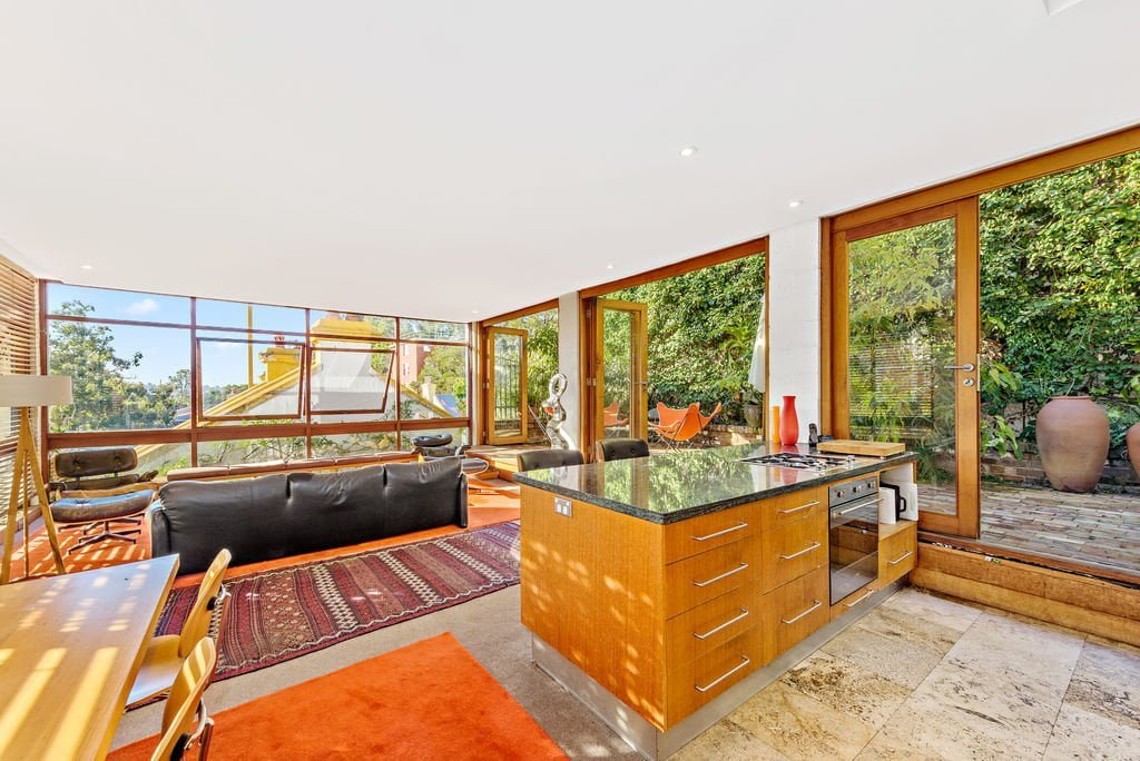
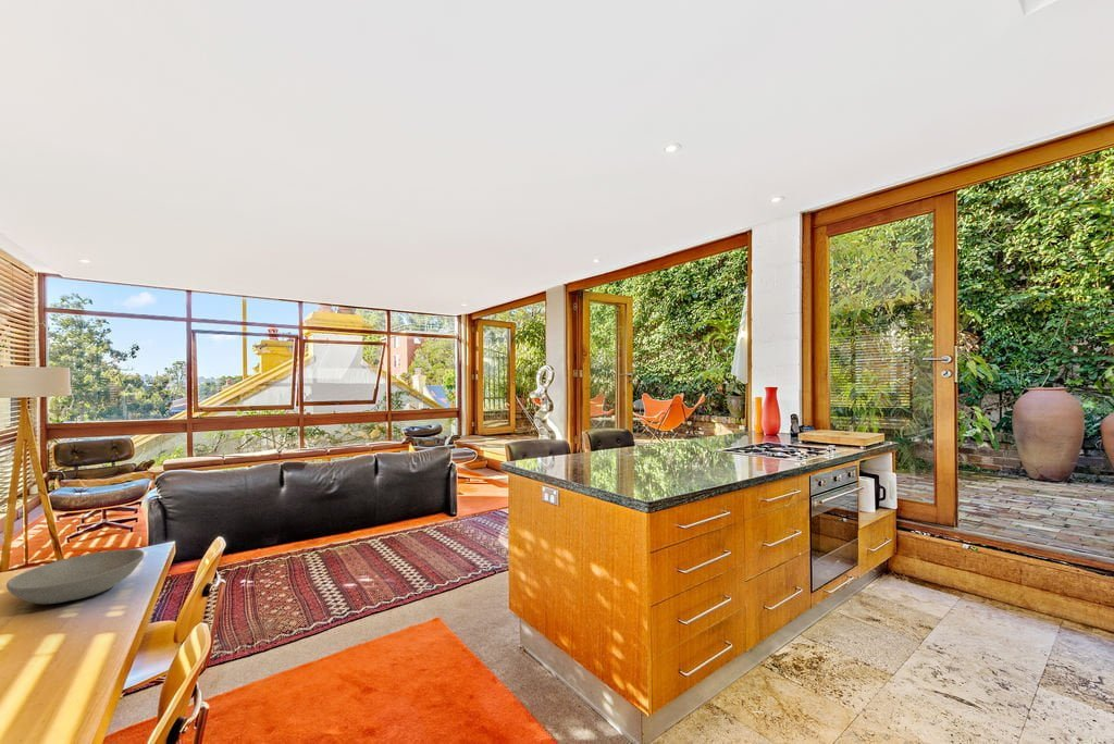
+ bowl (81, 579)
